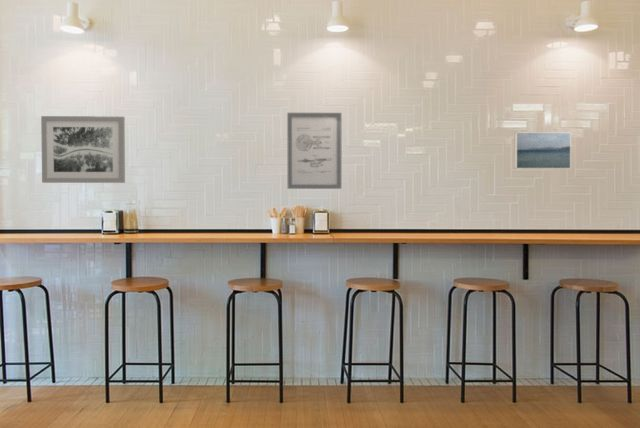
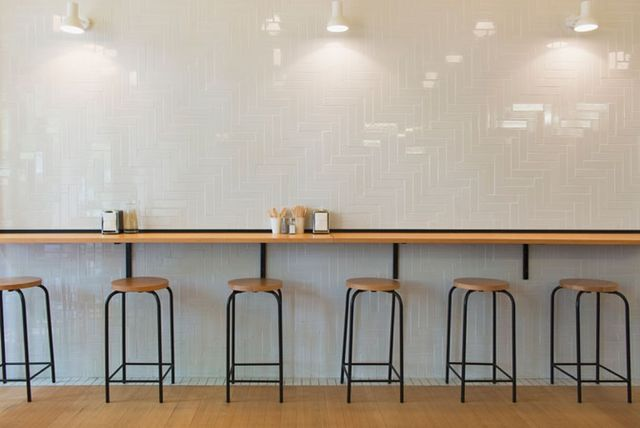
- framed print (542, 150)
- wall art (314, 150)
- wall art (83, 149)
